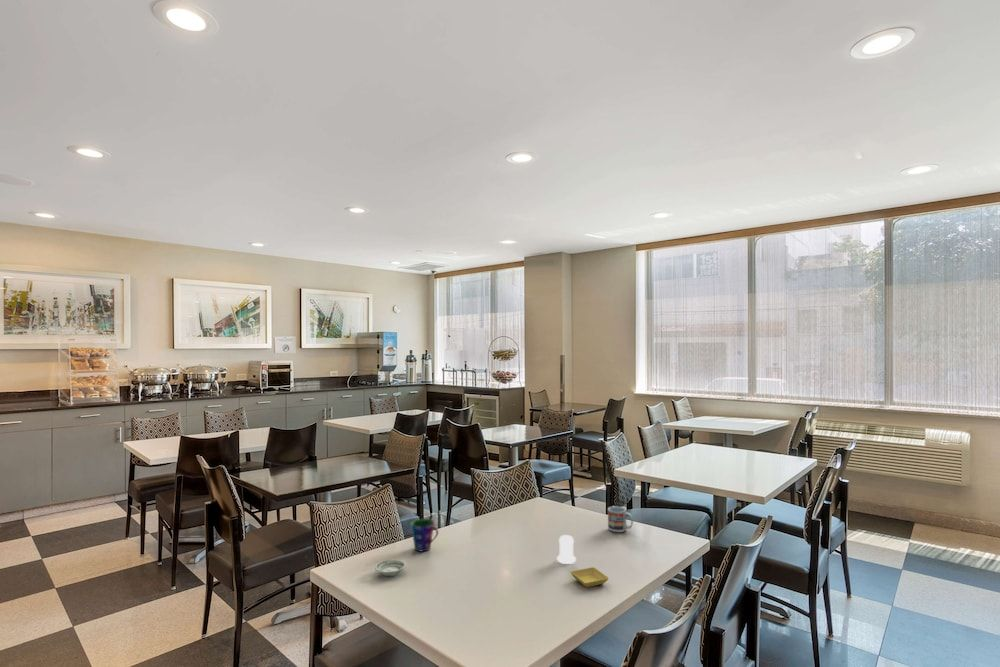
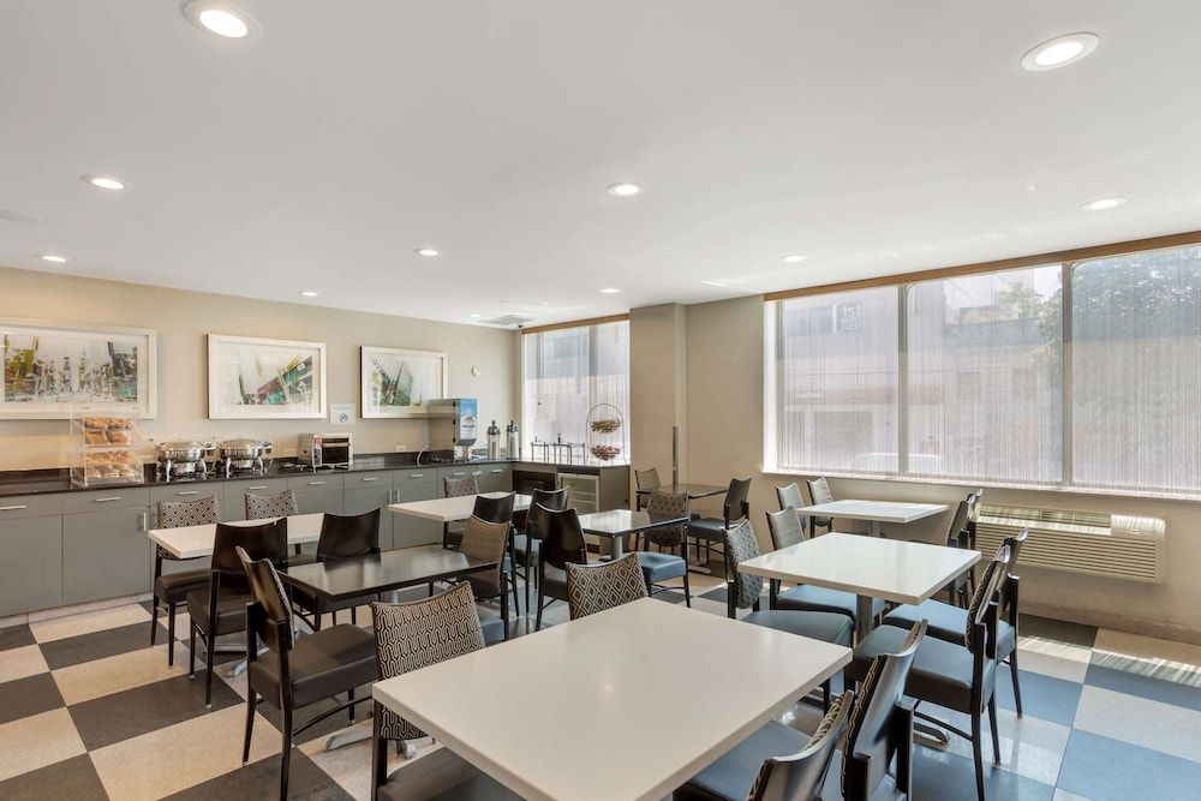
- salt shaker (566, 547)
- cup (620, 519)
- saucer (390, 569)
- cup (425, 536)
- saucer (589, 578)
